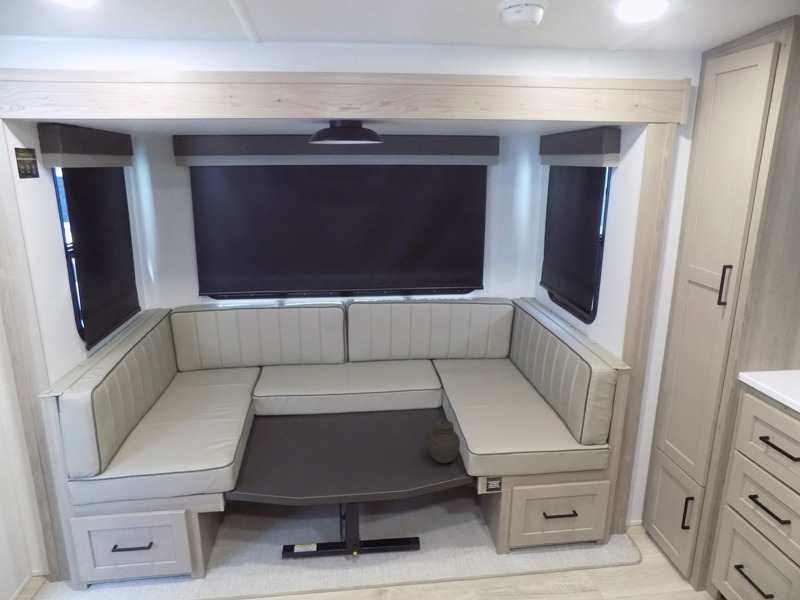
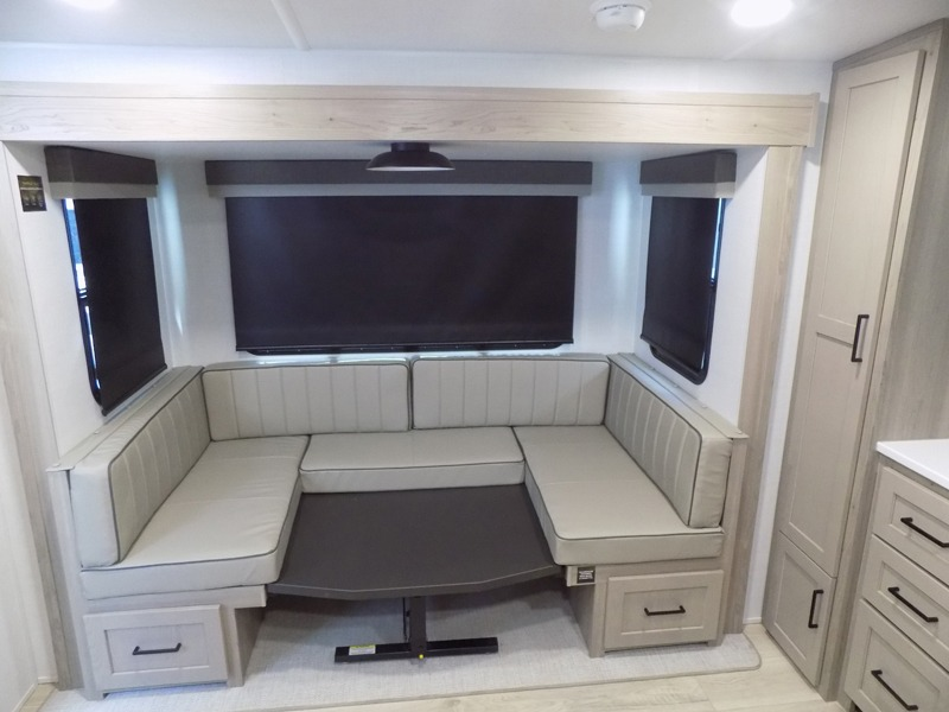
- jar (443, 439)
